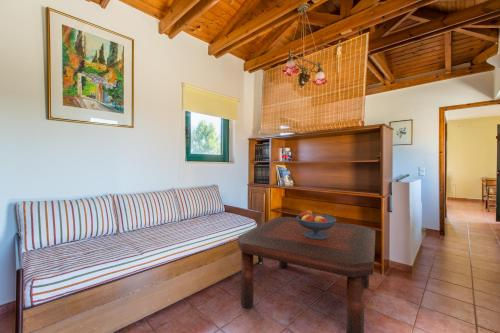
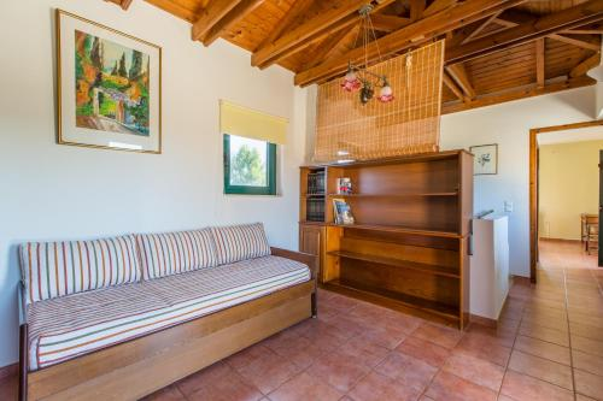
- fruit bowl (315, 223)
- coffee table (309, 263)
